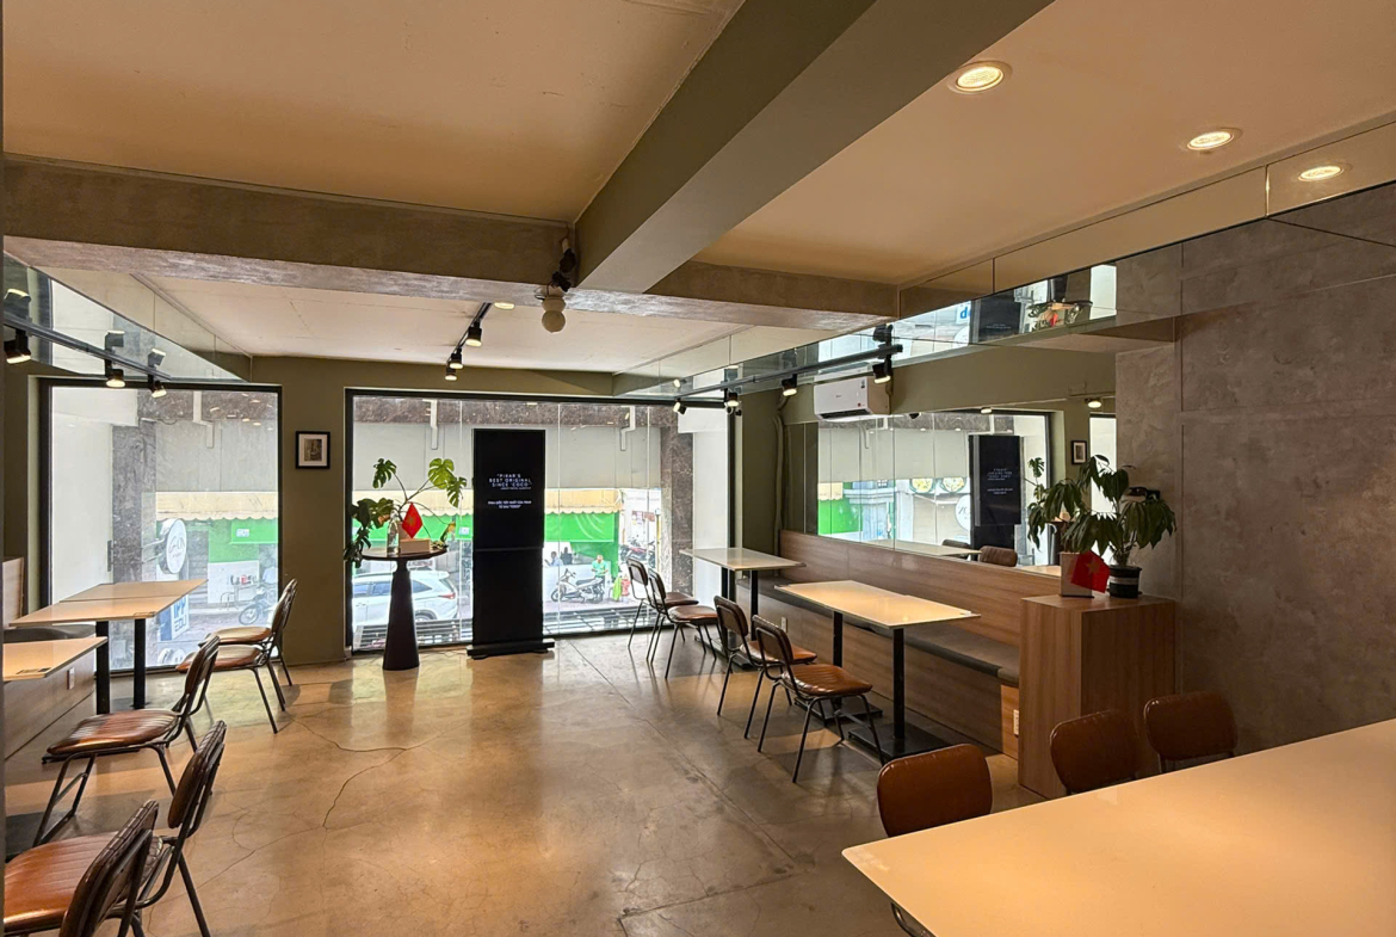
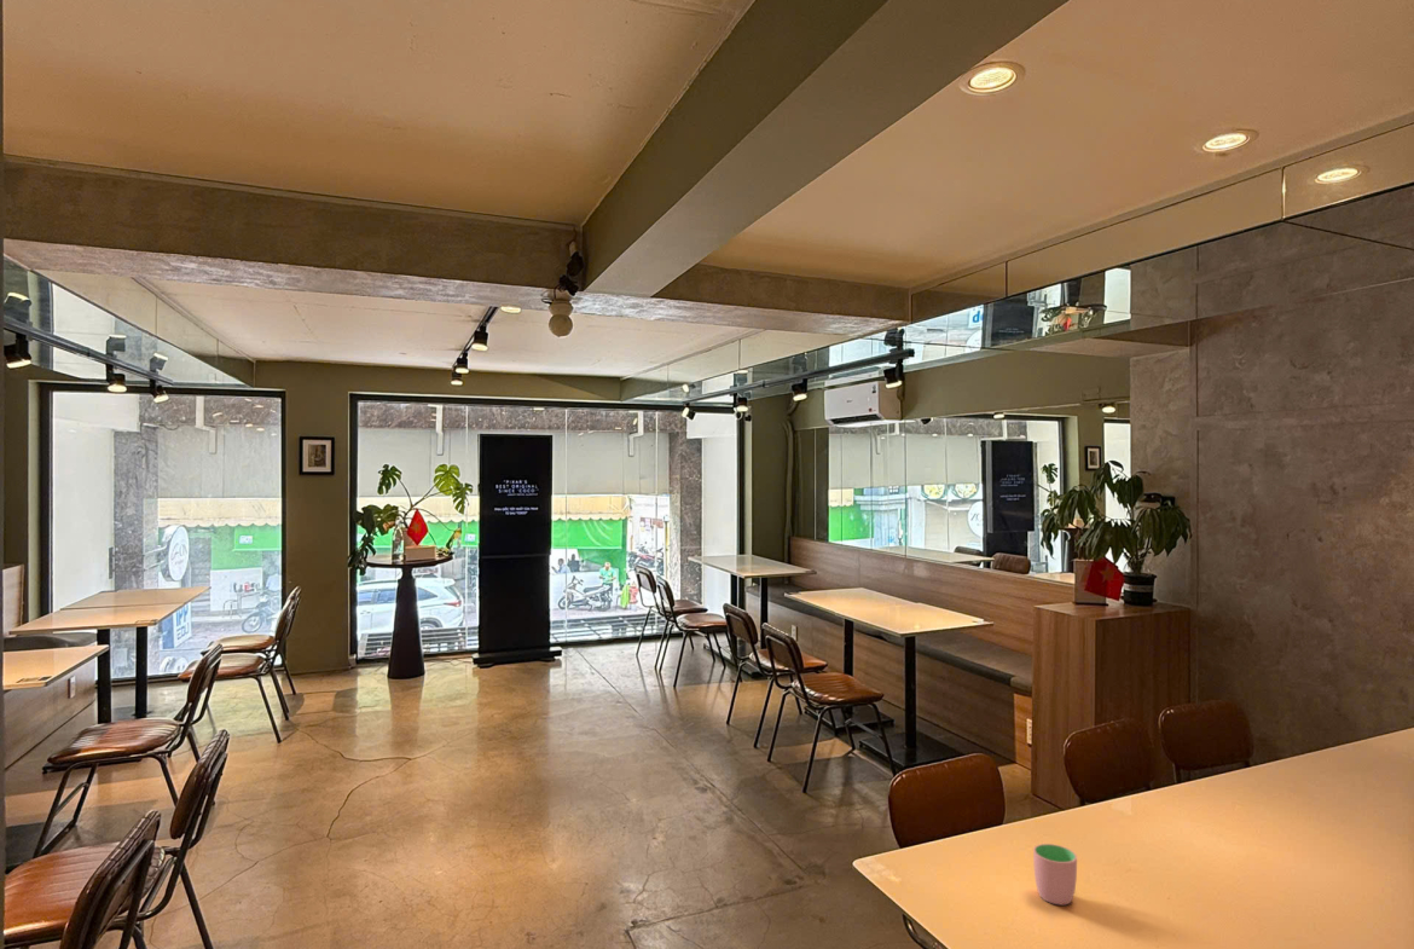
+ cup (1059, 873)
